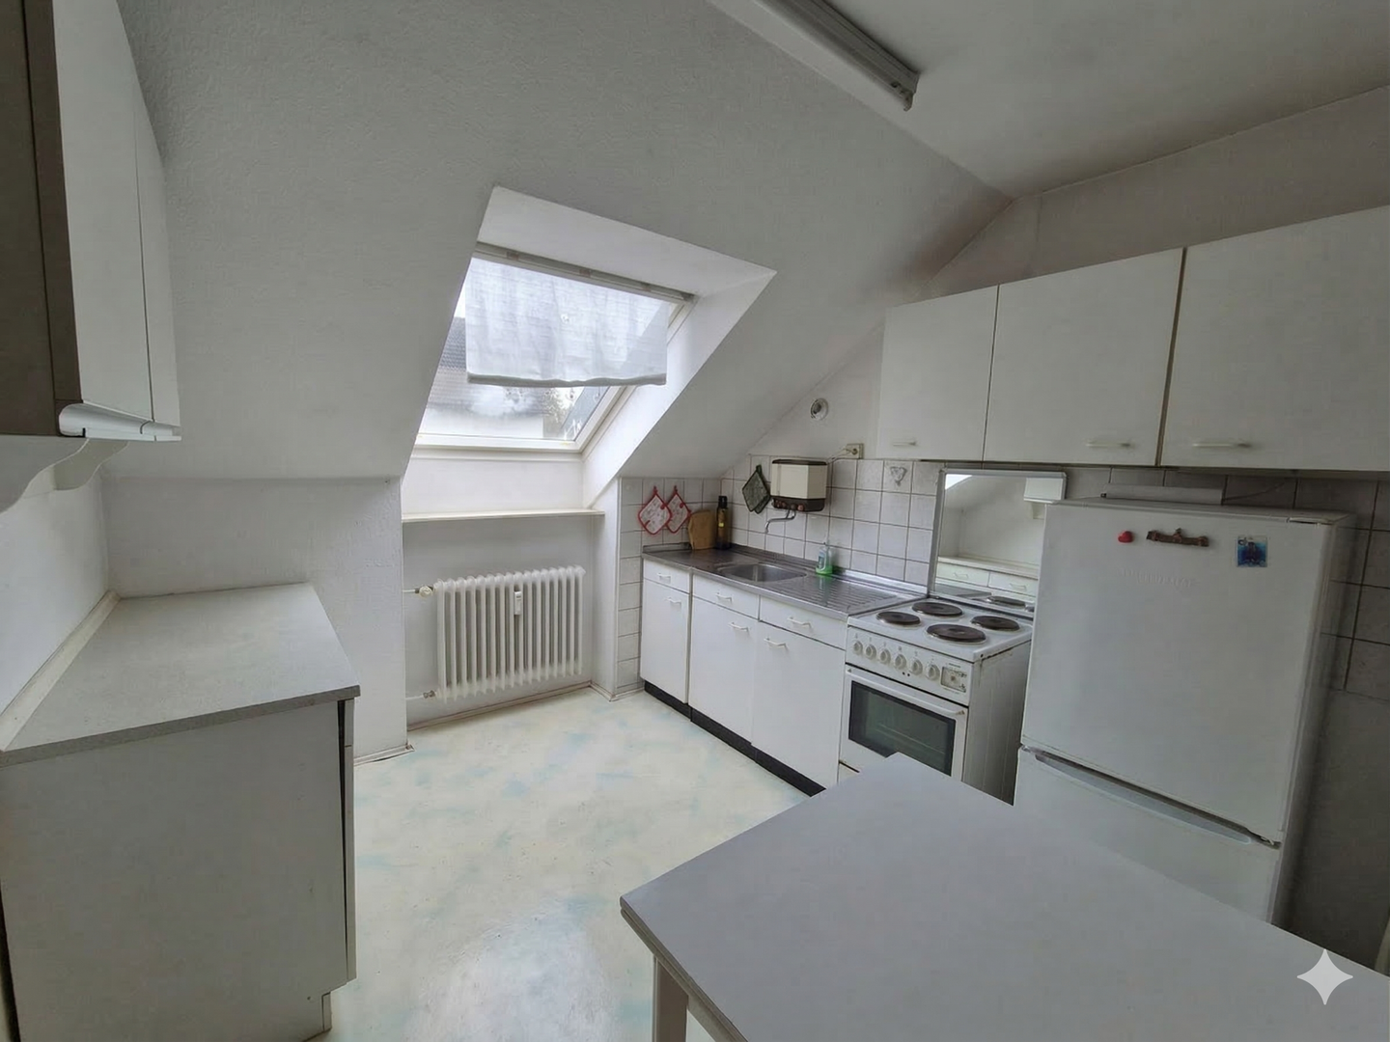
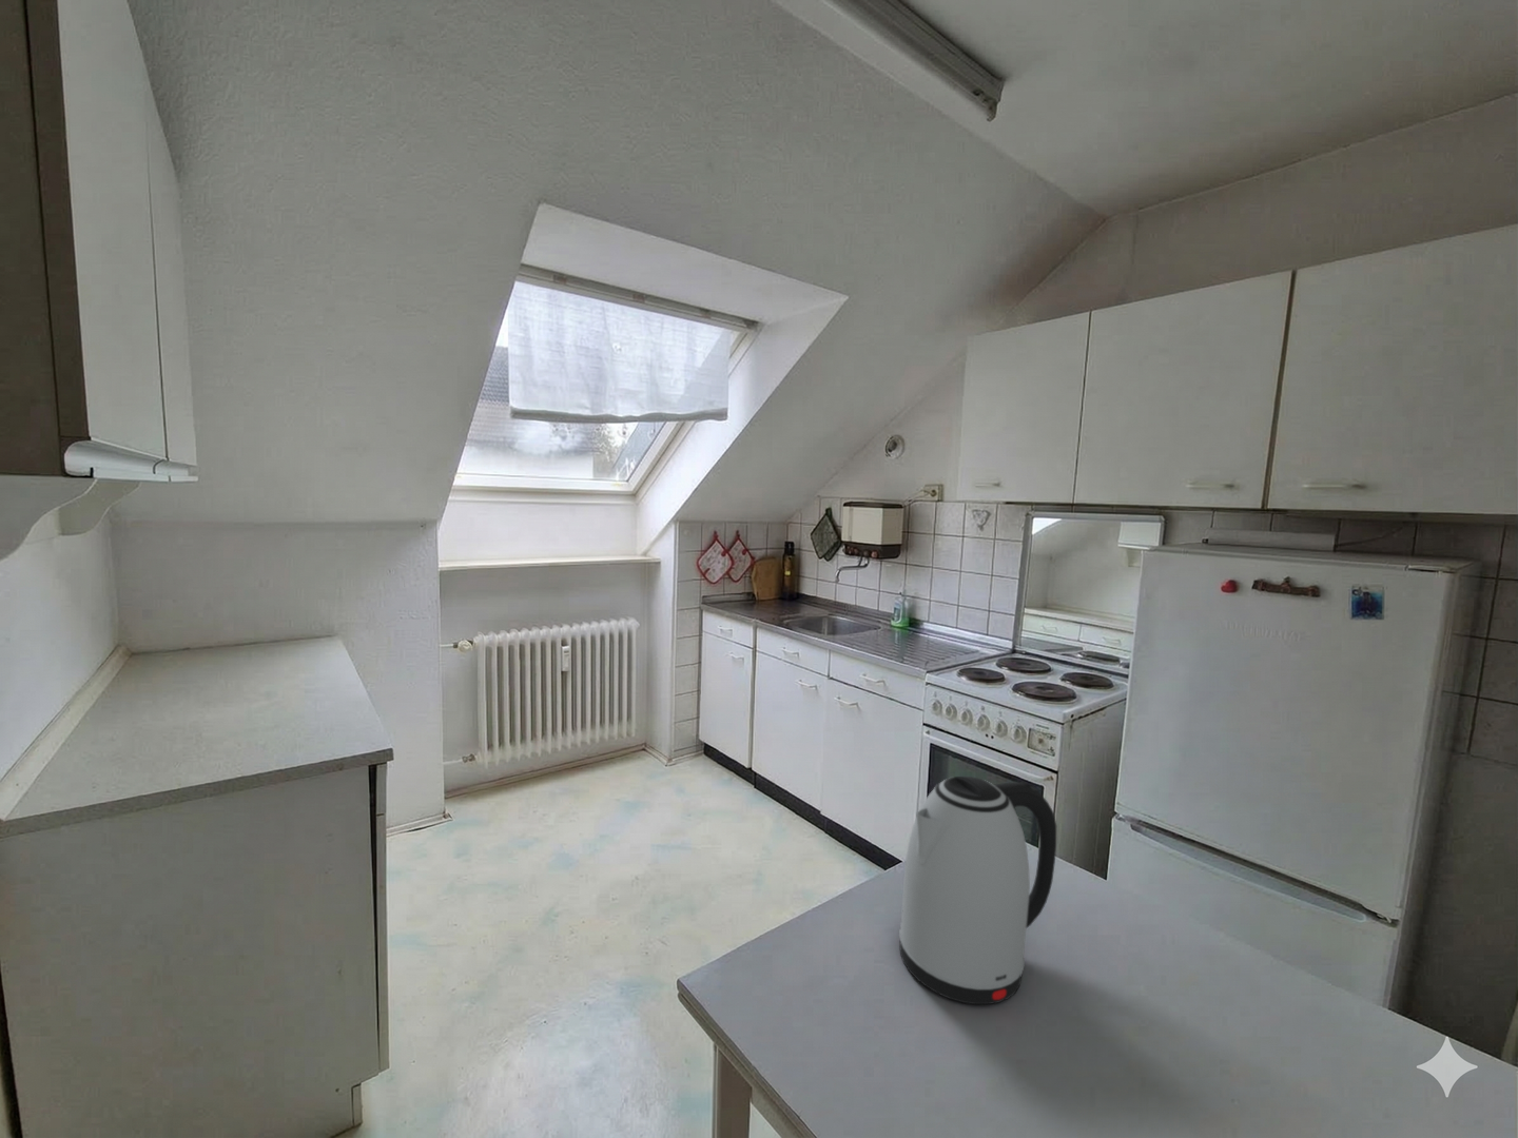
+ kettle (985, 868)
